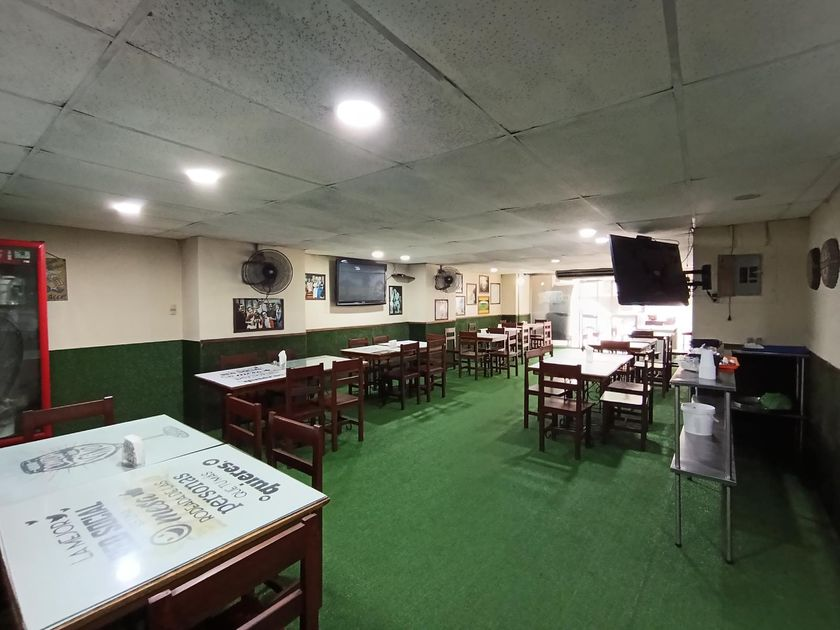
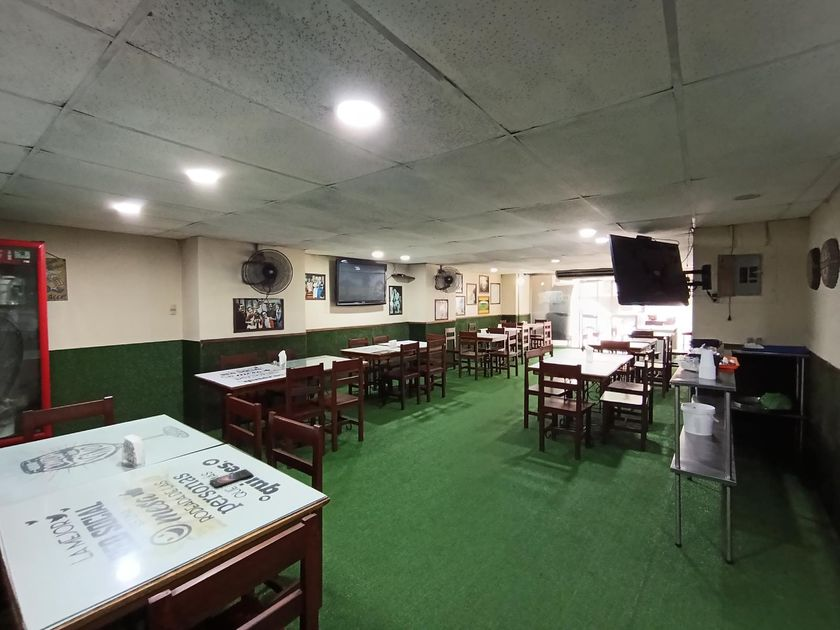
+ smartphone (231, 478)
